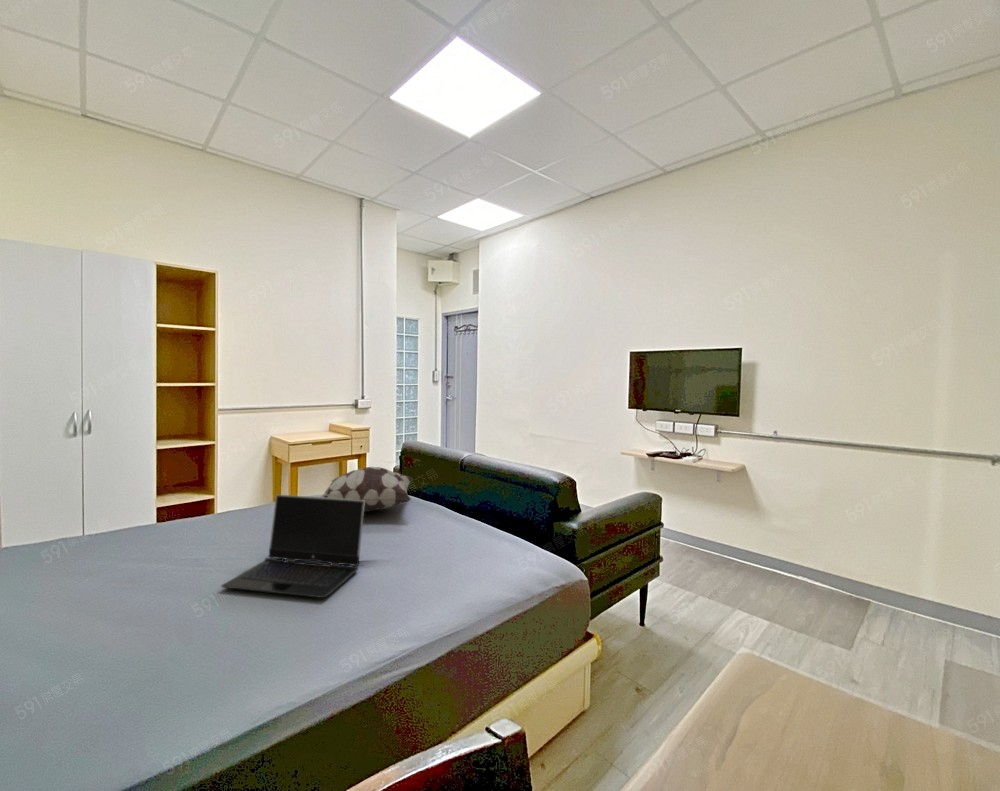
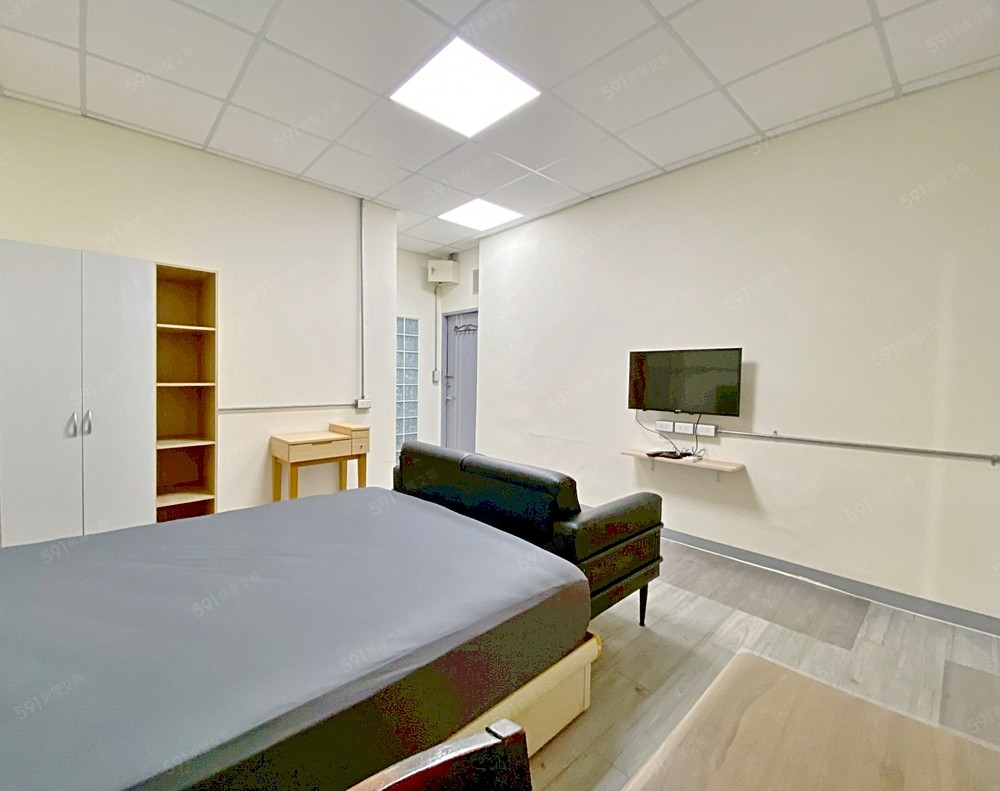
- decorative pillow (366, 489)
- laptop computer (297, 542)
